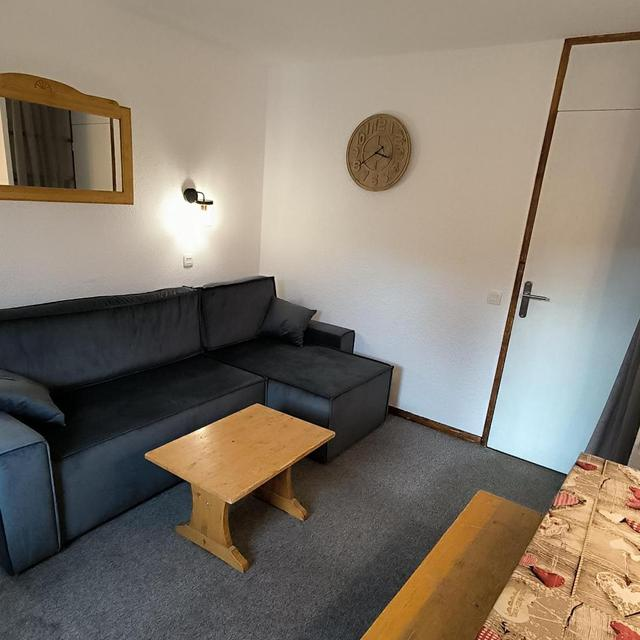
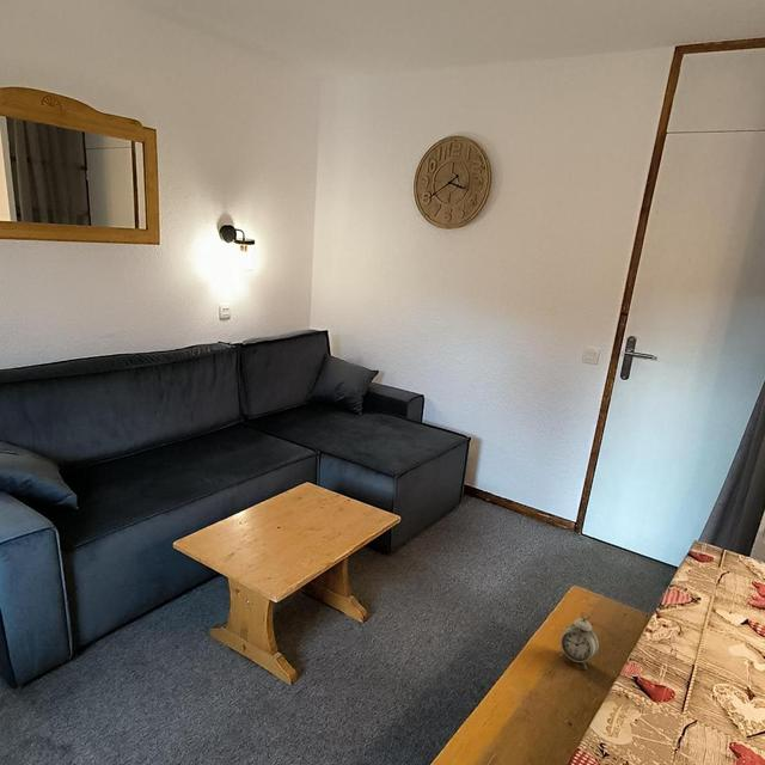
+ alarm clock (580, 636)
